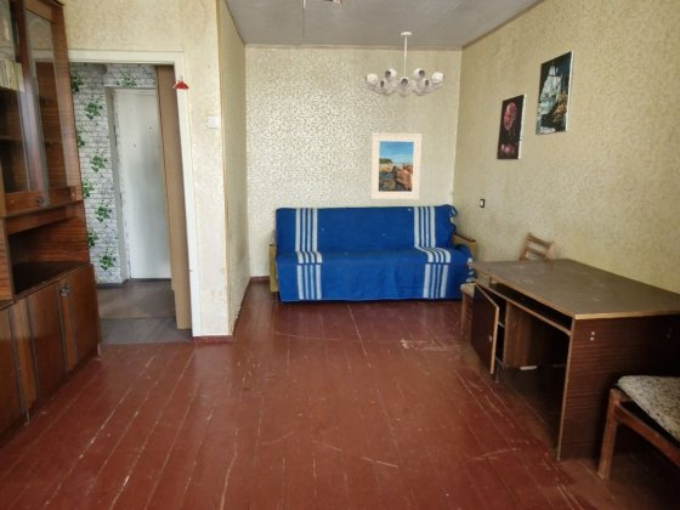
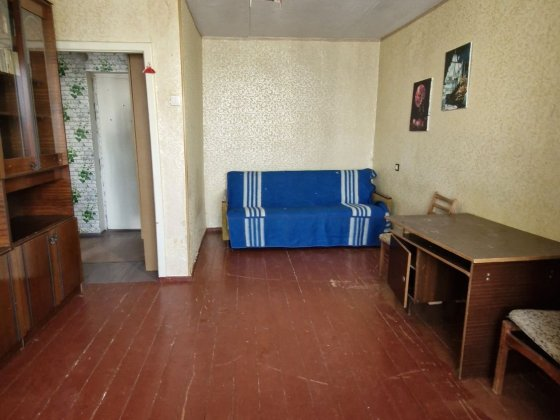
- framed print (396, 166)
- chandelier (404, 63)
